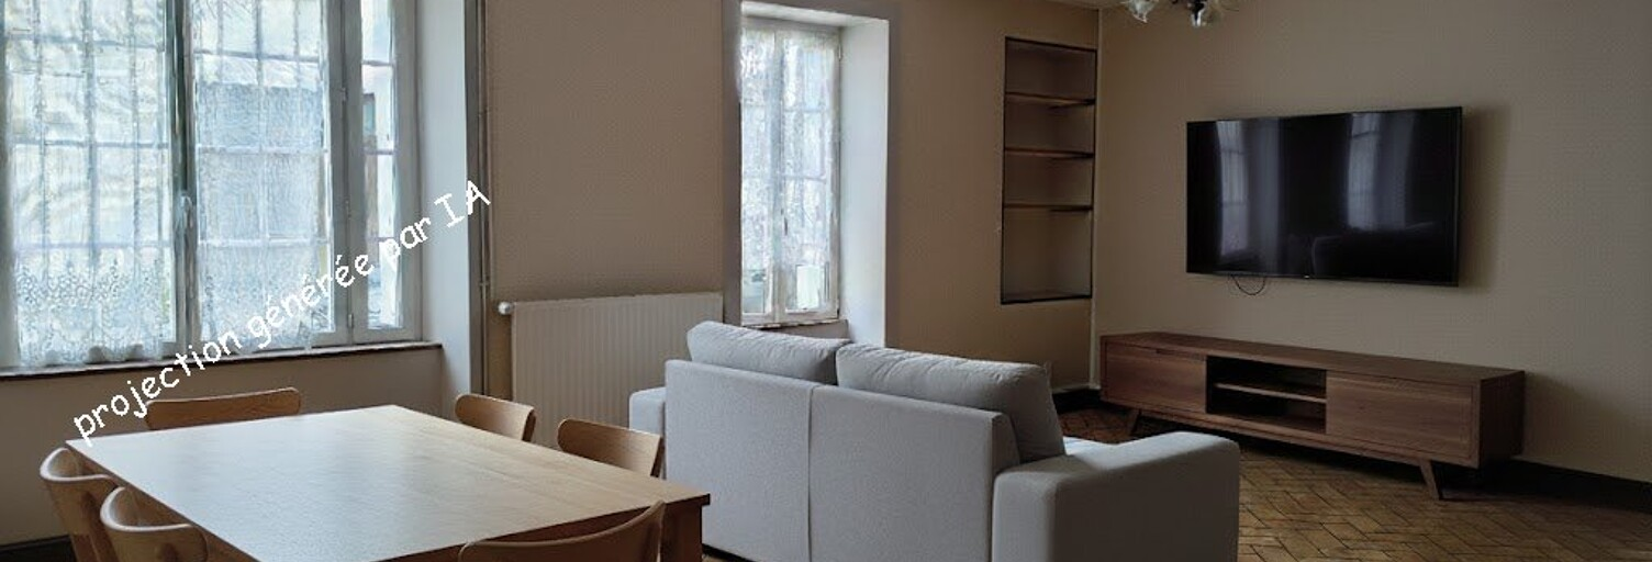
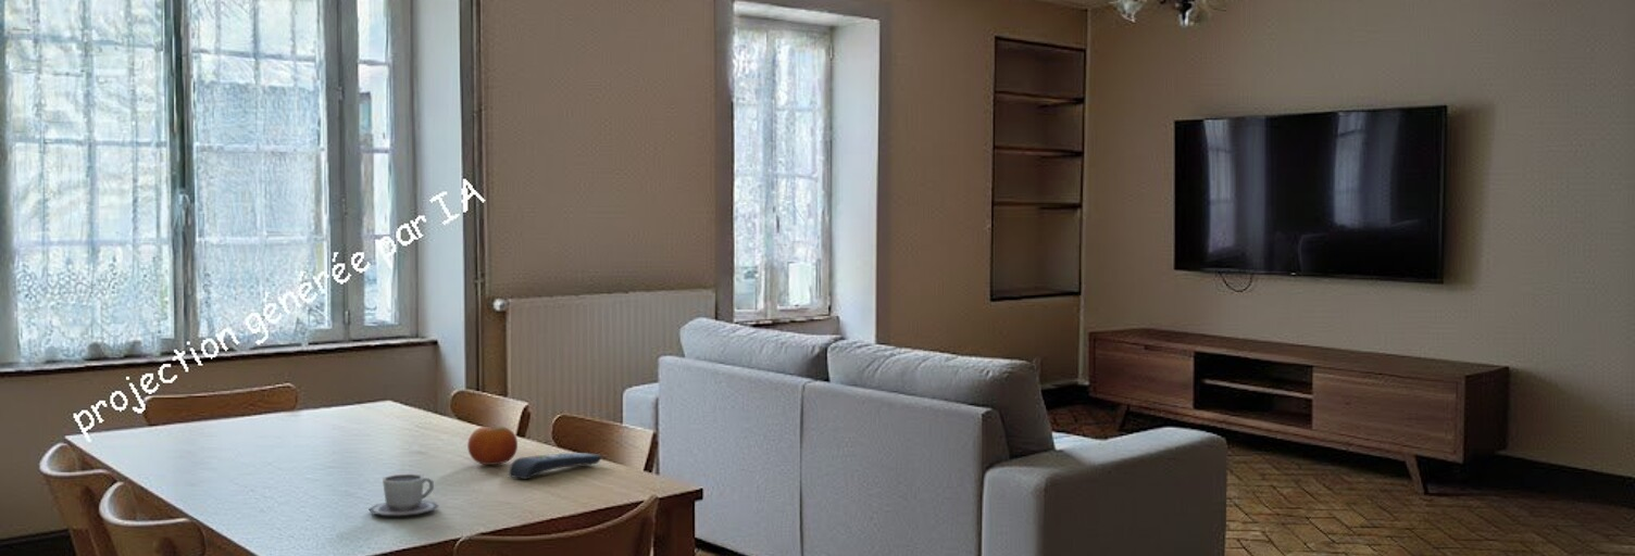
+ fruit (492, 445)
+ cup (403, 494)
+ remote control (556, 462)
